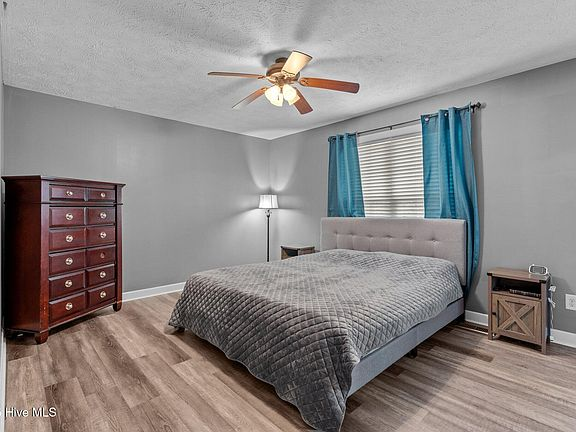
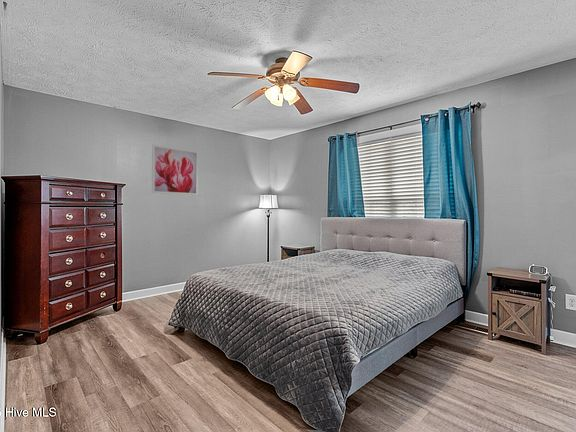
+ wall art (176, 171)
